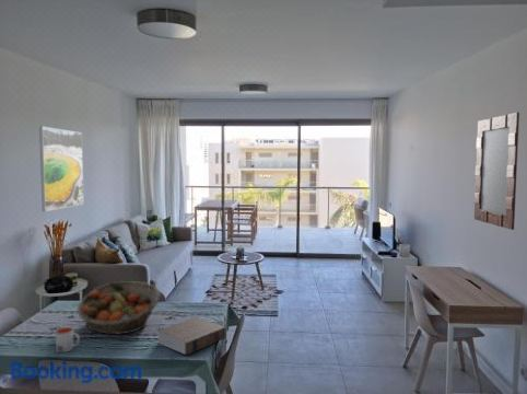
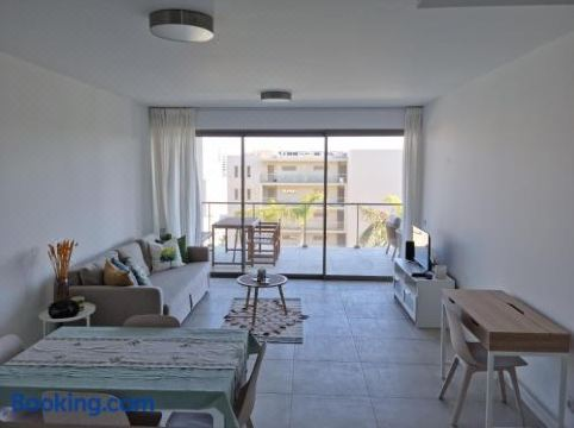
- fruit basket (119, 306)
- mug (68, 339)
- home mirror (493, 171)
- book (191, 334)
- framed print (63, 169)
